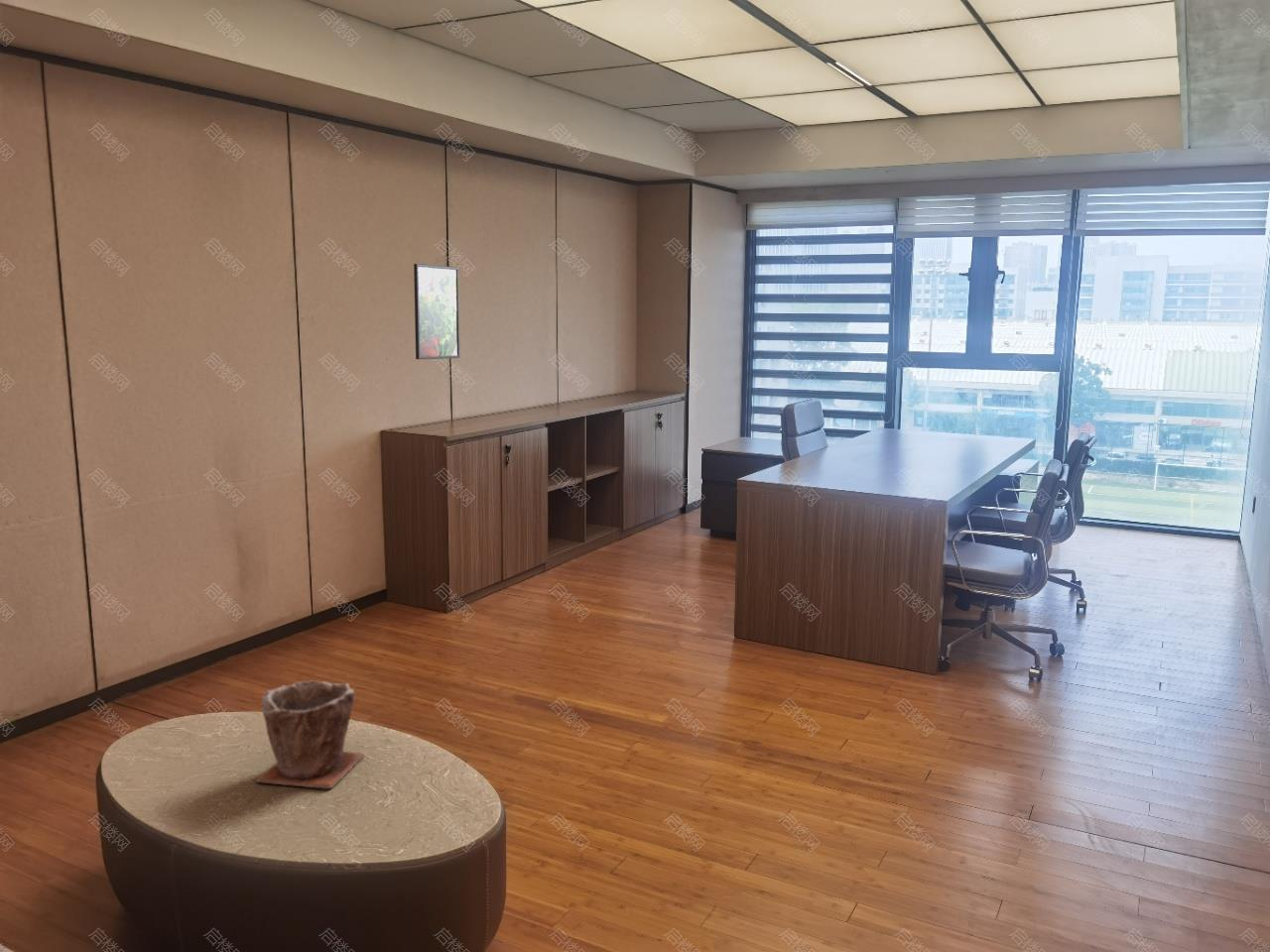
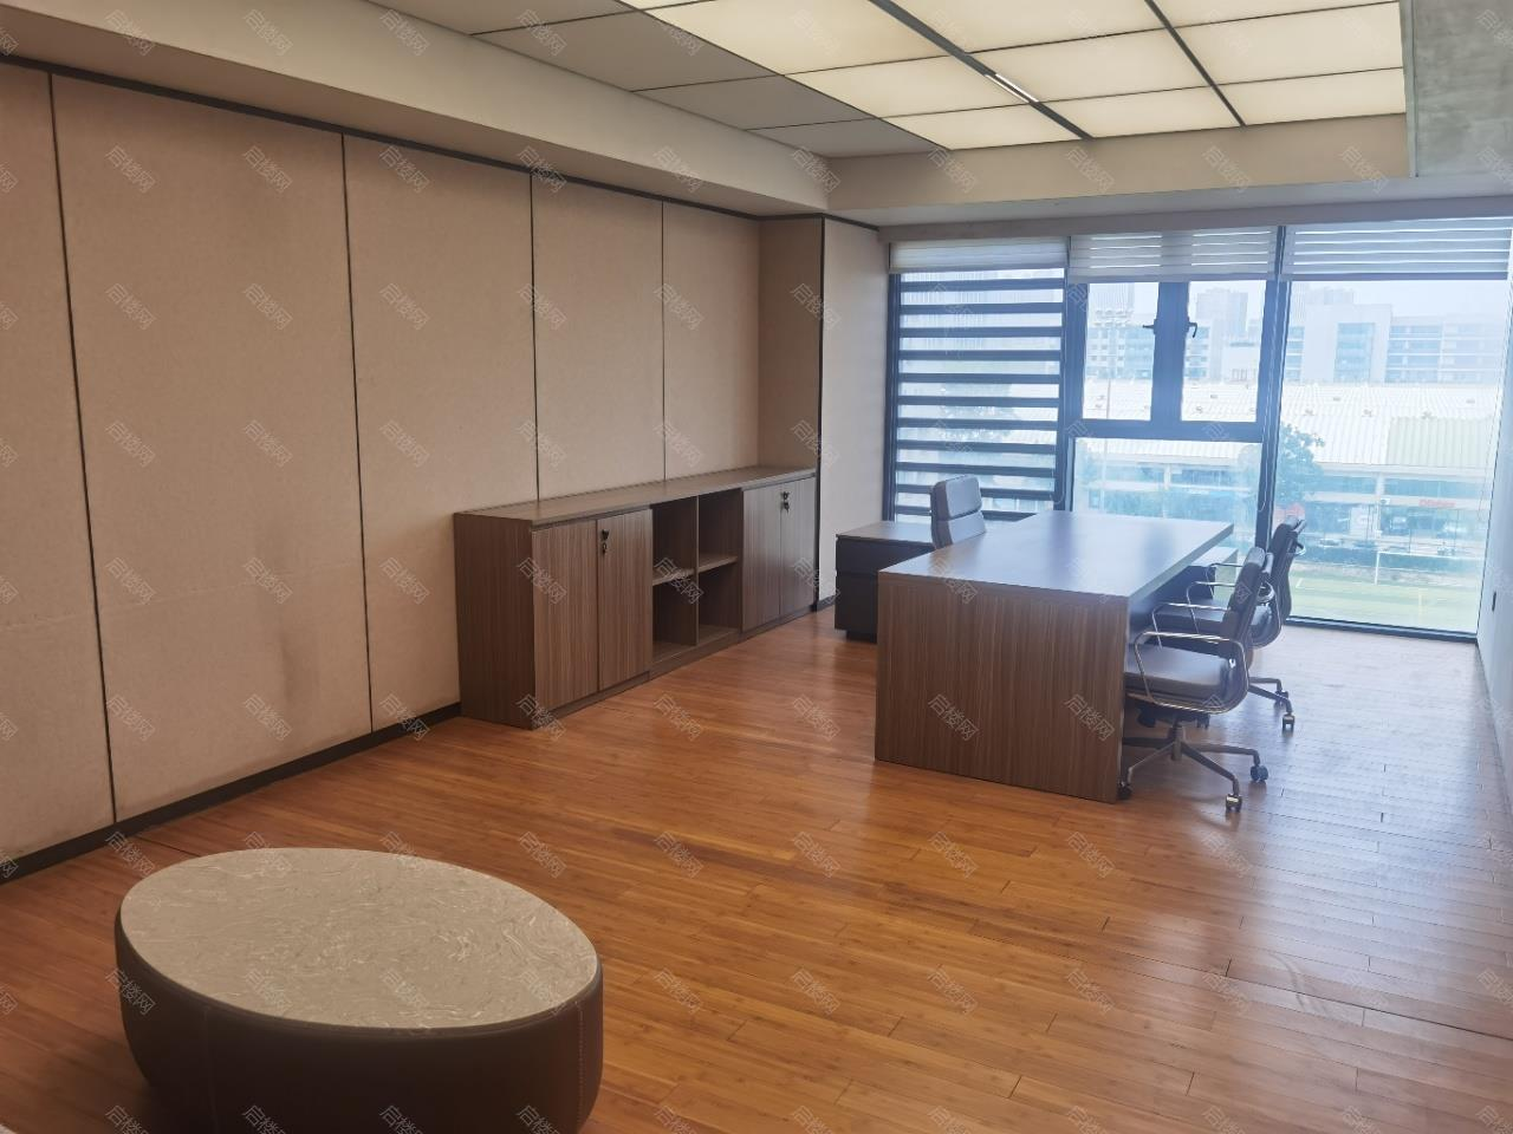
- plant pot (310, 729)
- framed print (438, 312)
